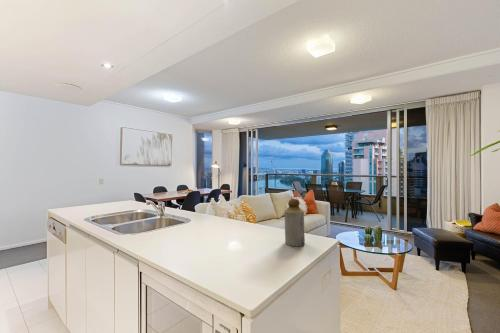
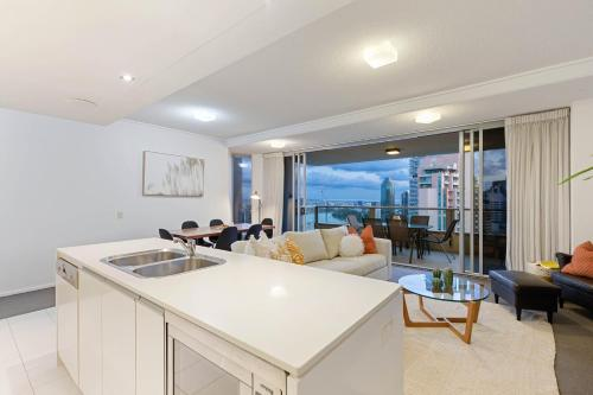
- bottle (294, 221)
